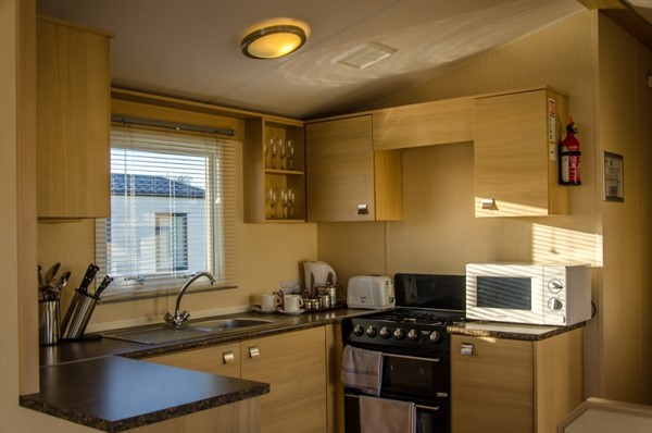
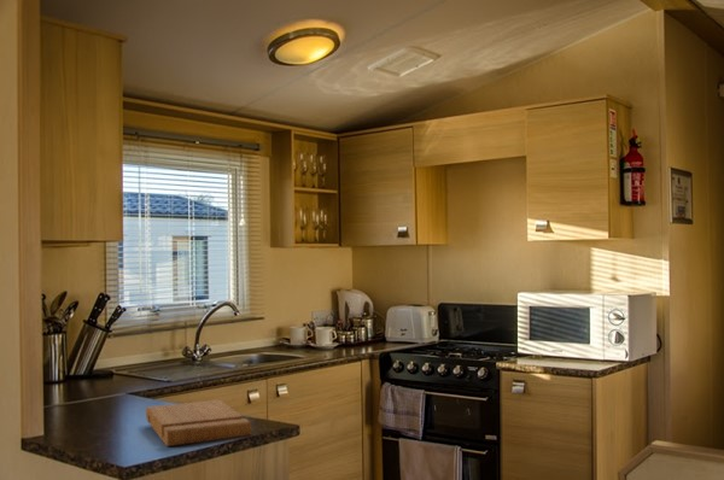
+ cutting board (195, 421)
